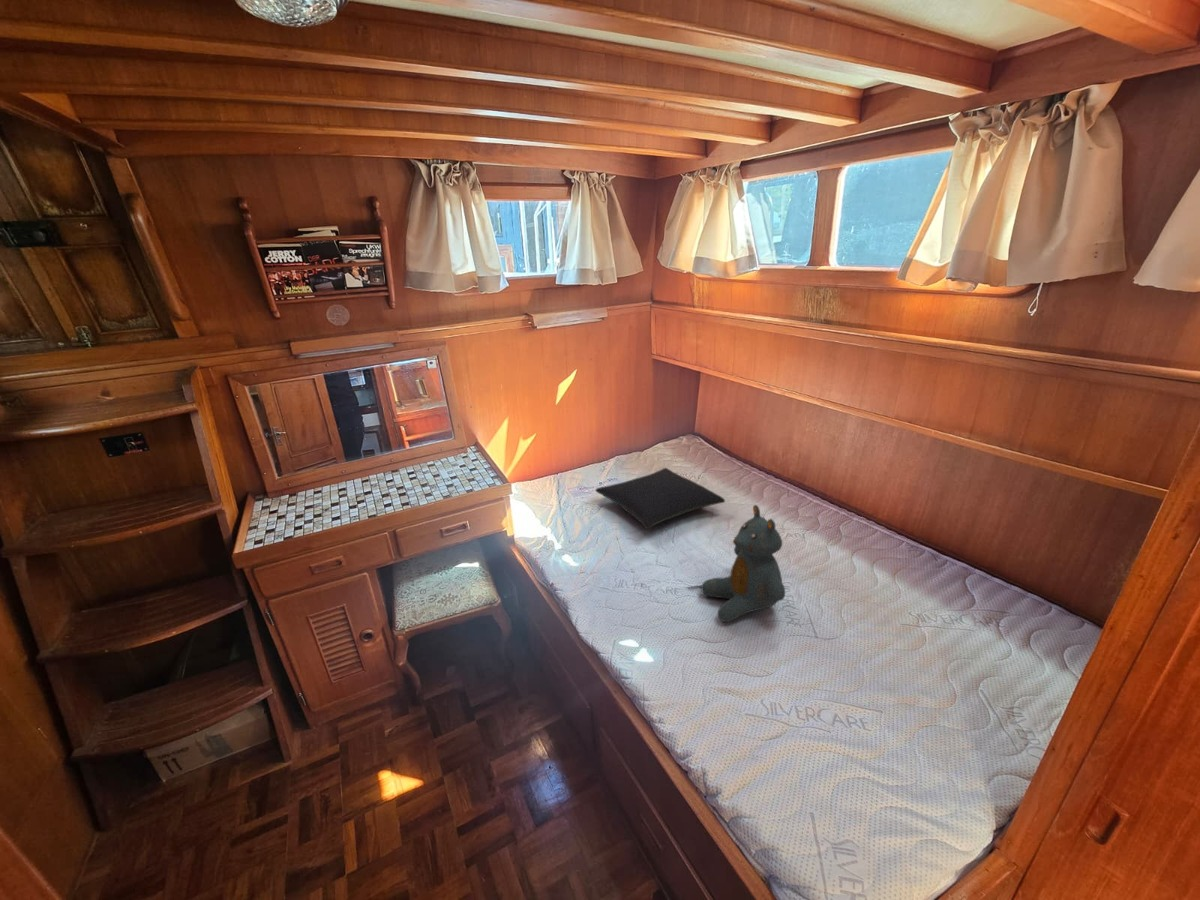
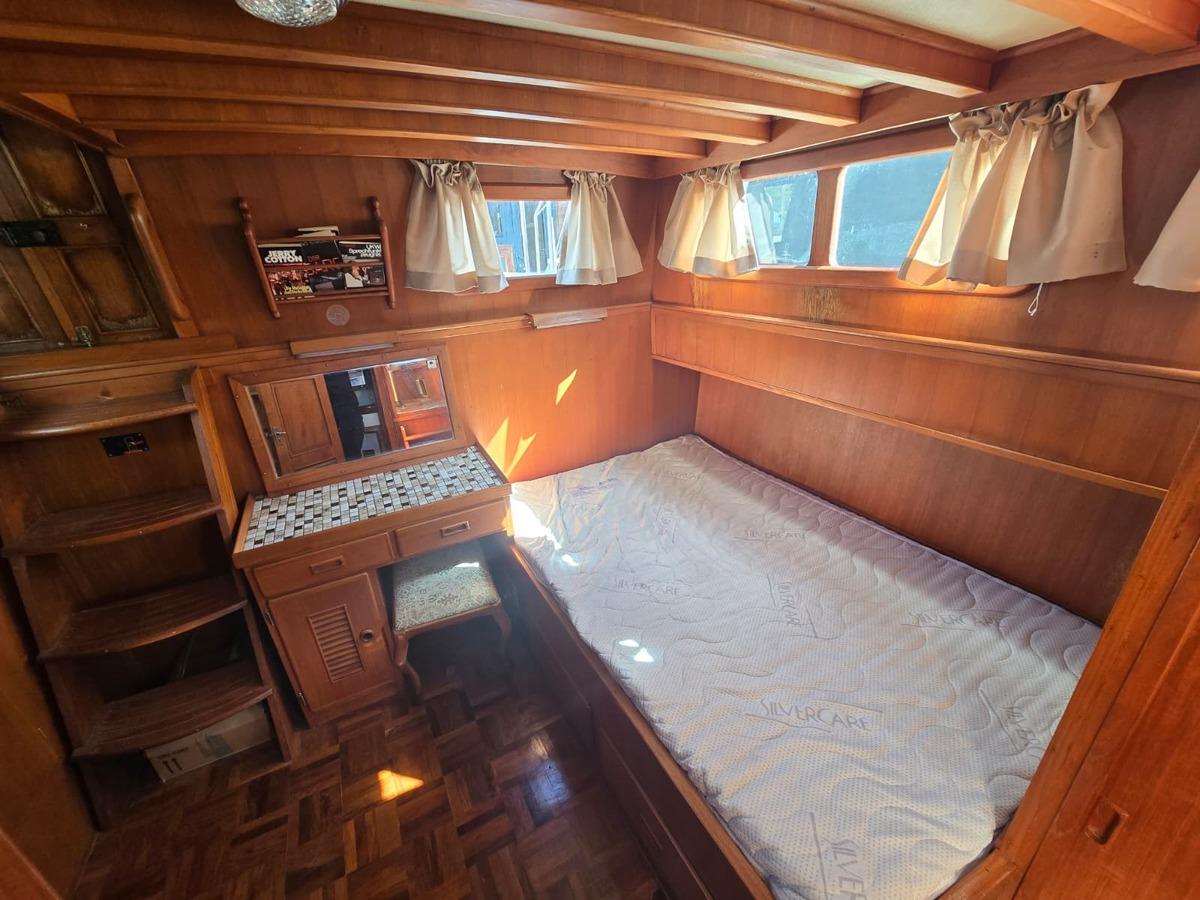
- pillow (657, 494)
- teddy bear (744, 560)
